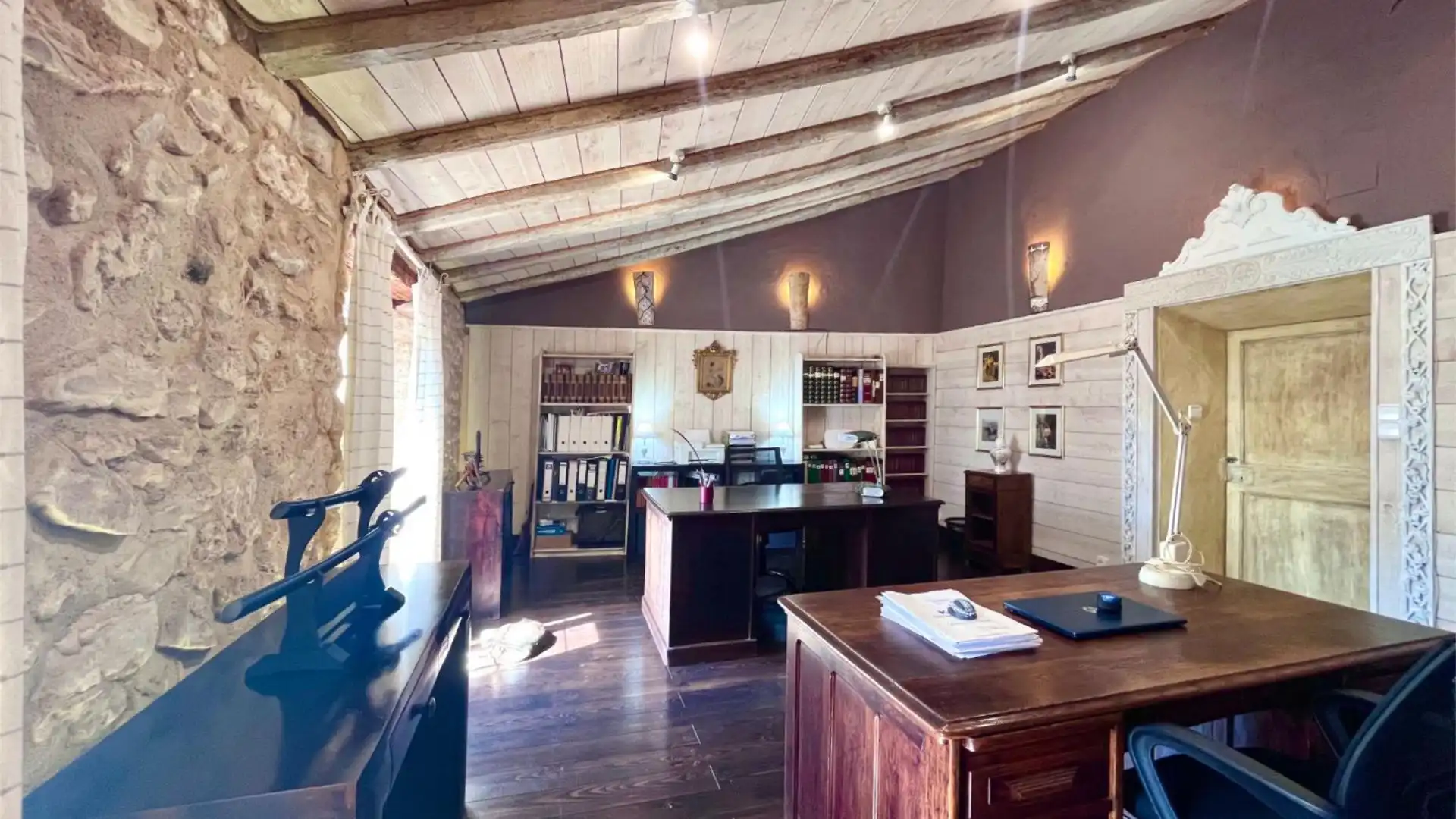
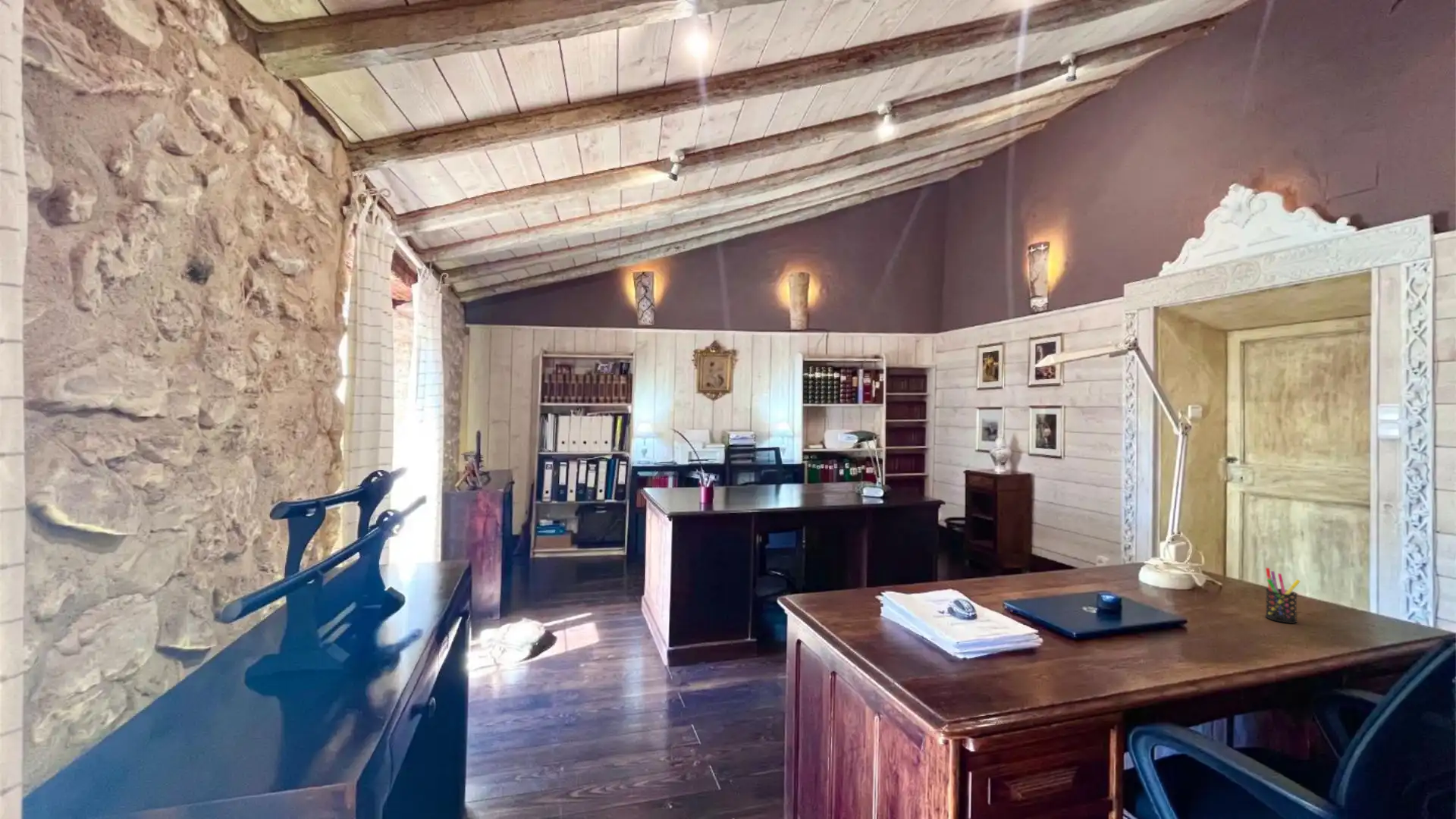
+ pen holder (1277, 595)
